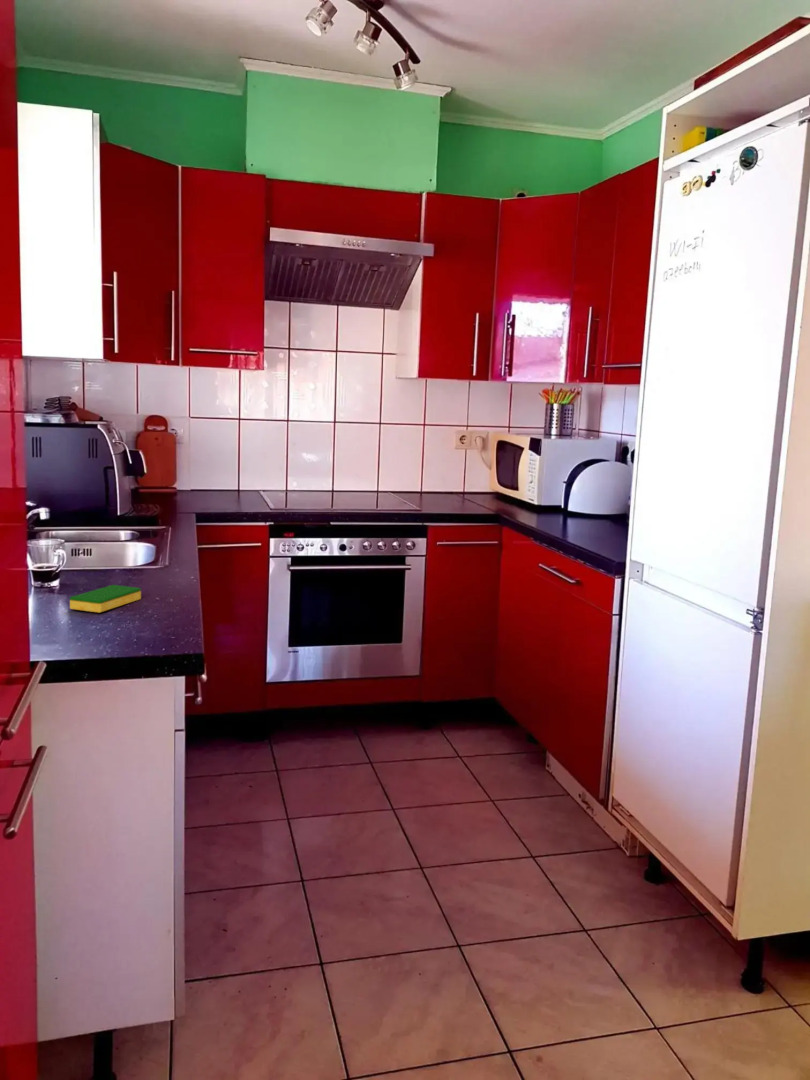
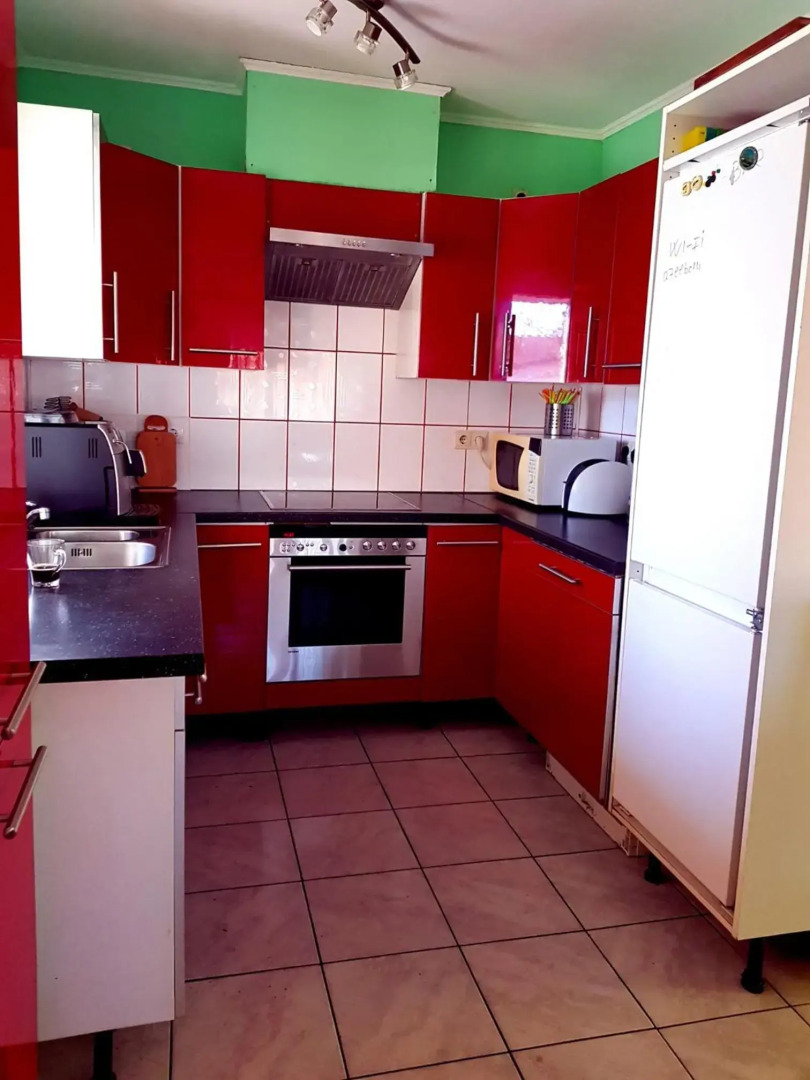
- dish sponge (106, 598)
